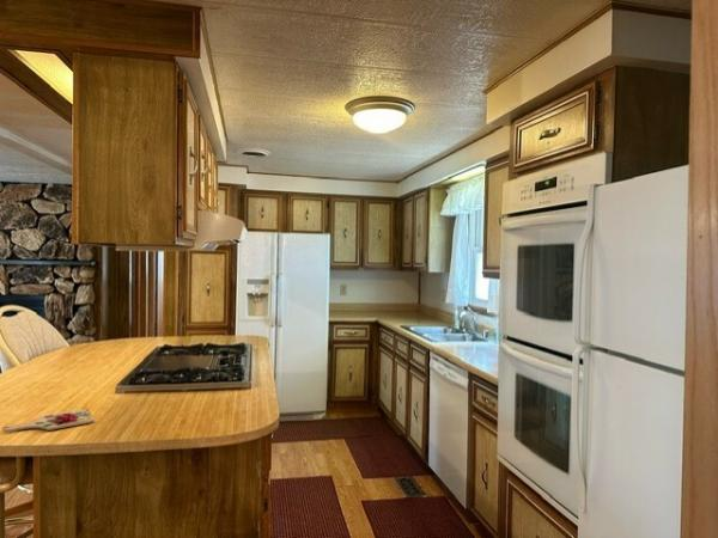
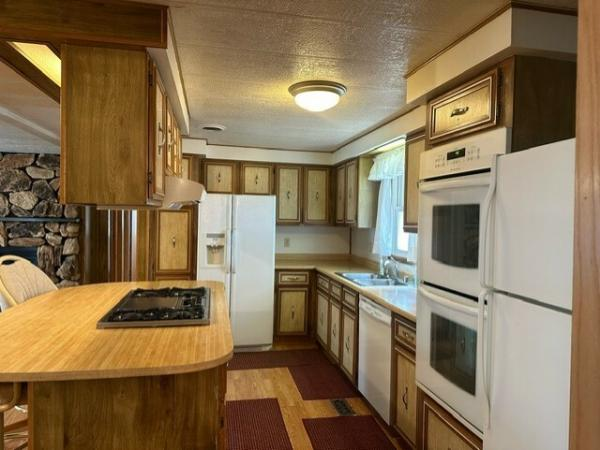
- cutting board (48, 418)
